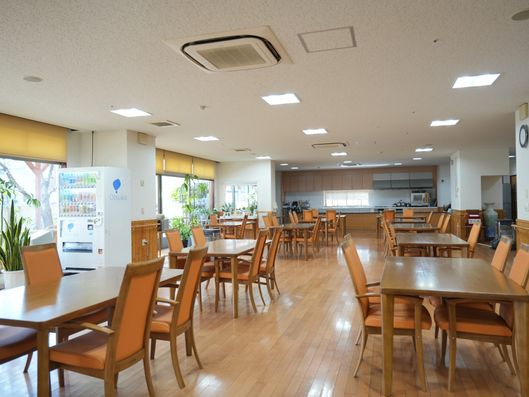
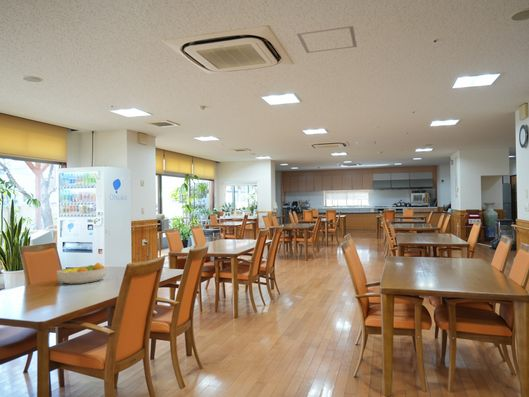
+ fruit bowl (82, 272)
